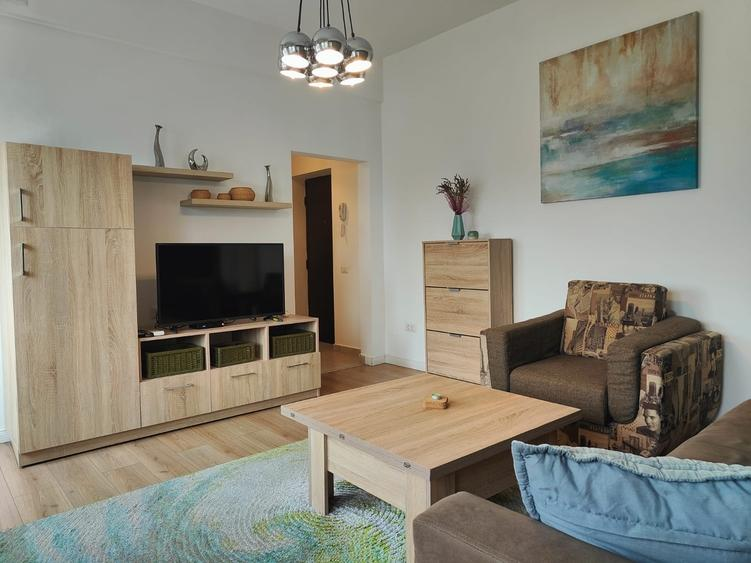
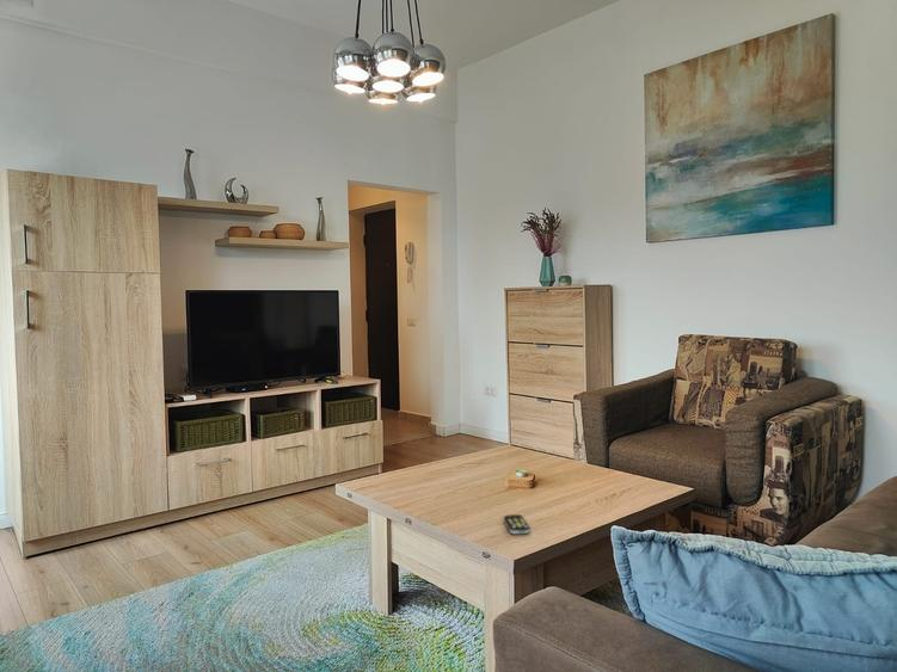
+ remote control (516, 523)
